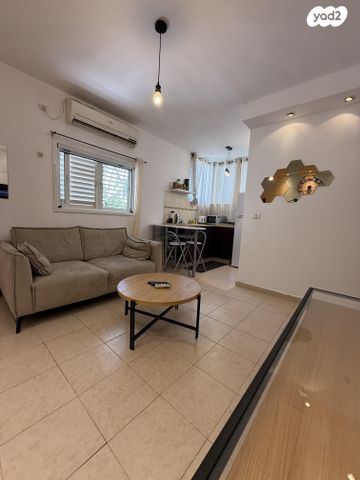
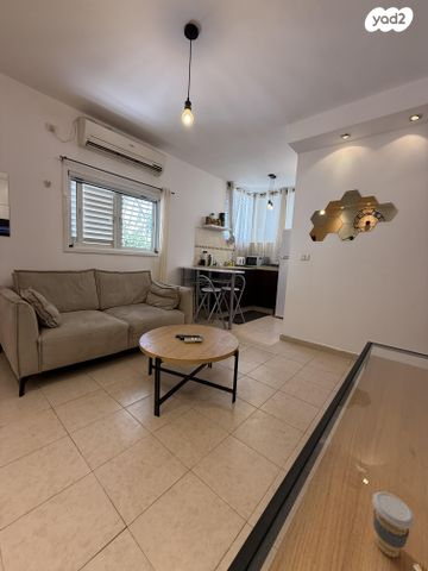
+ coffee cup (390, 525)
